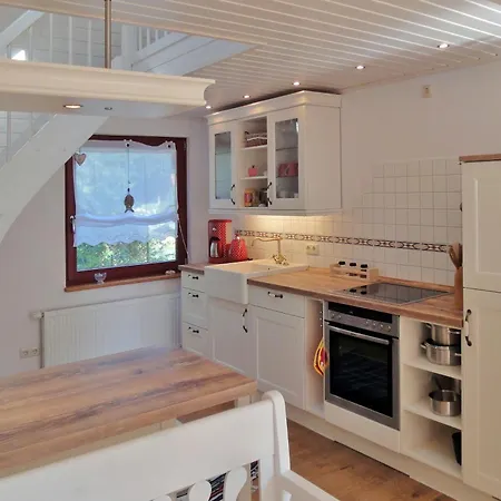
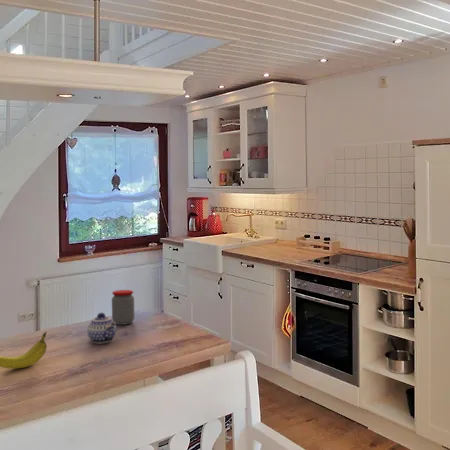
+ jar (123, 306)
+ teapot (102, 327)
+ fruit (21, 355)
